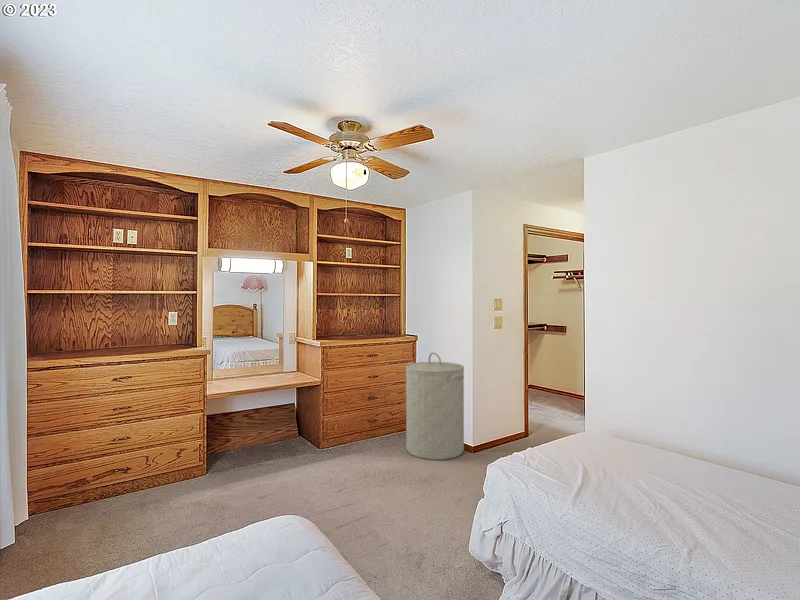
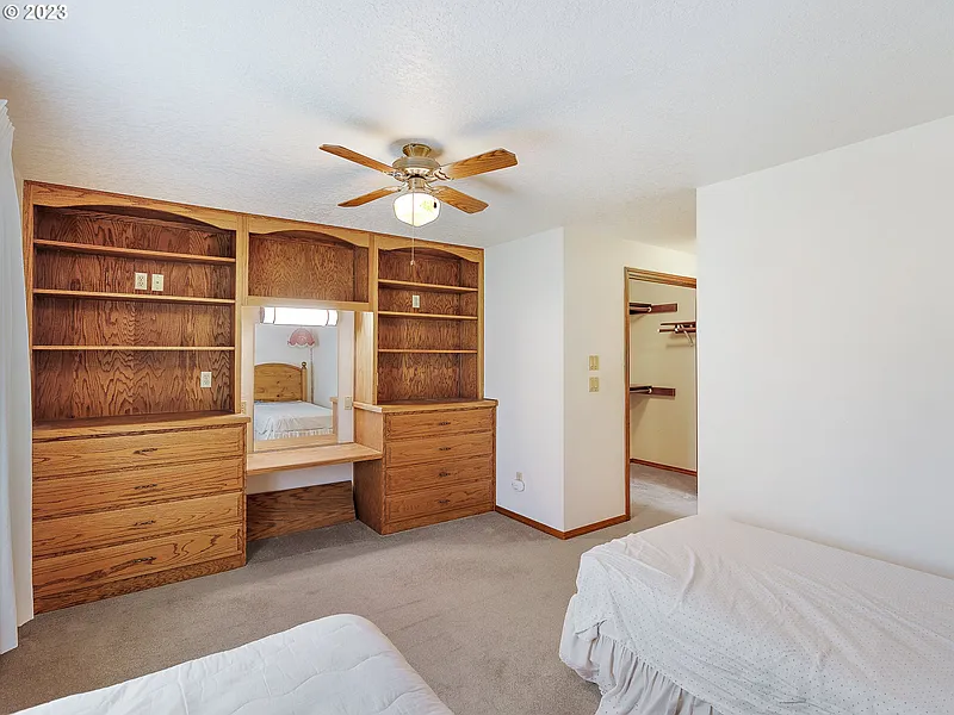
- laundry hamper (434, 401)
